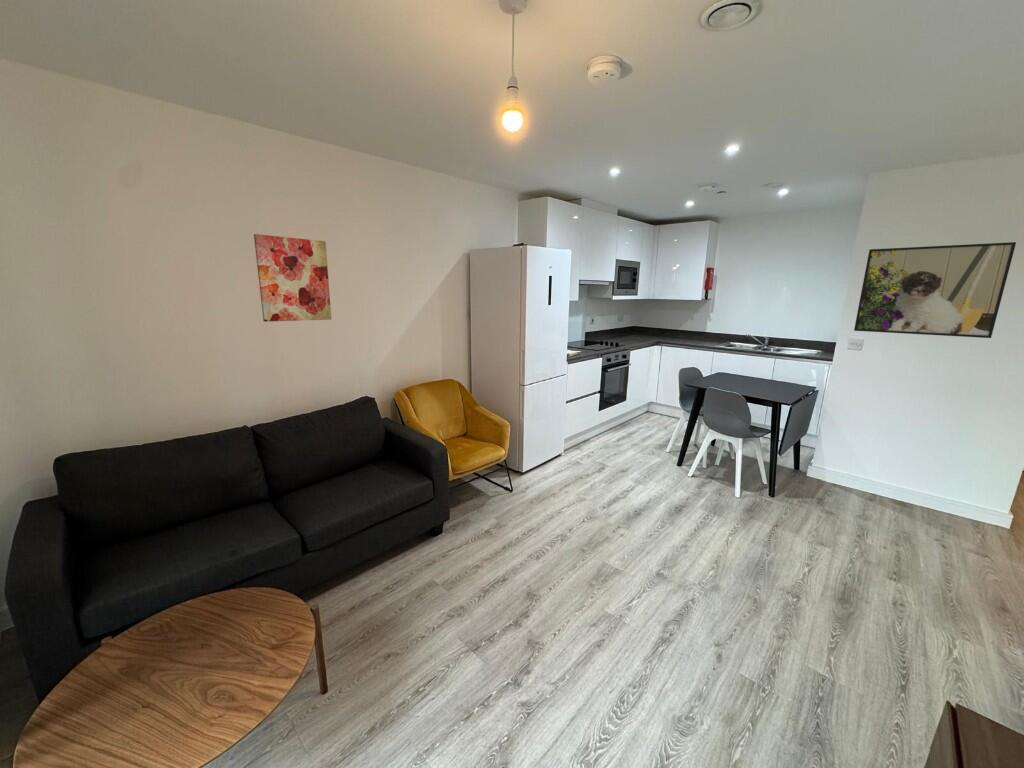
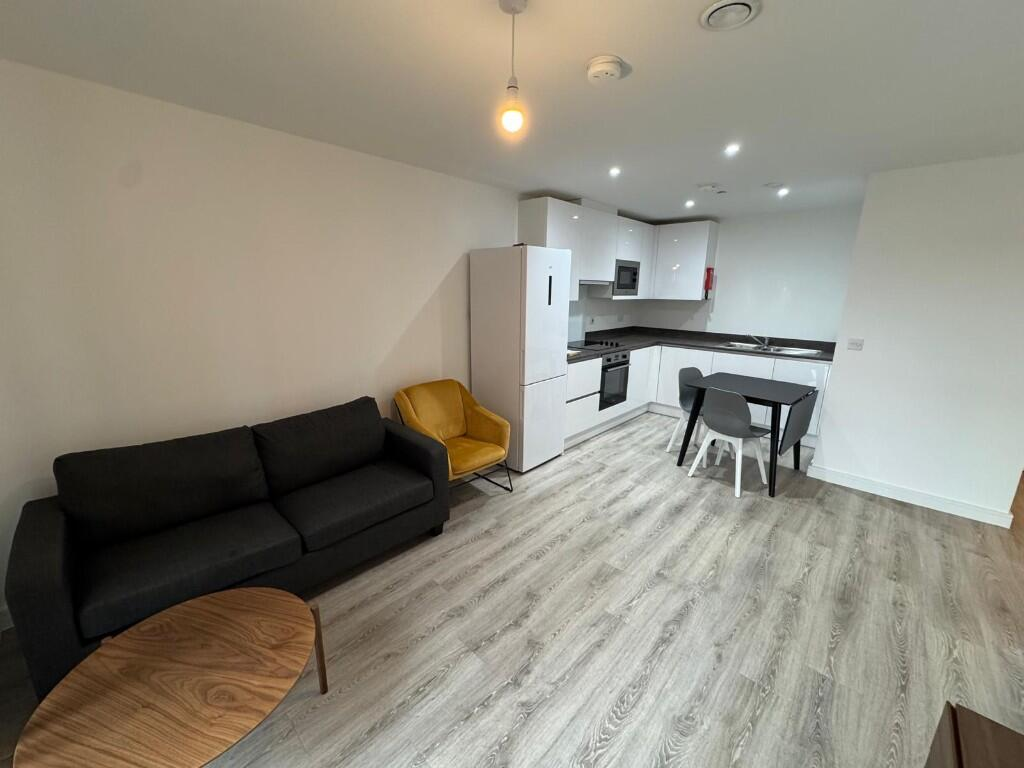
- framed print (926, 291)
- wall art (295, 280)
